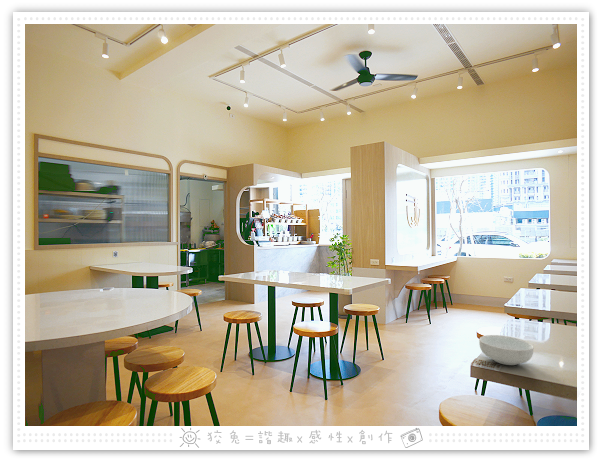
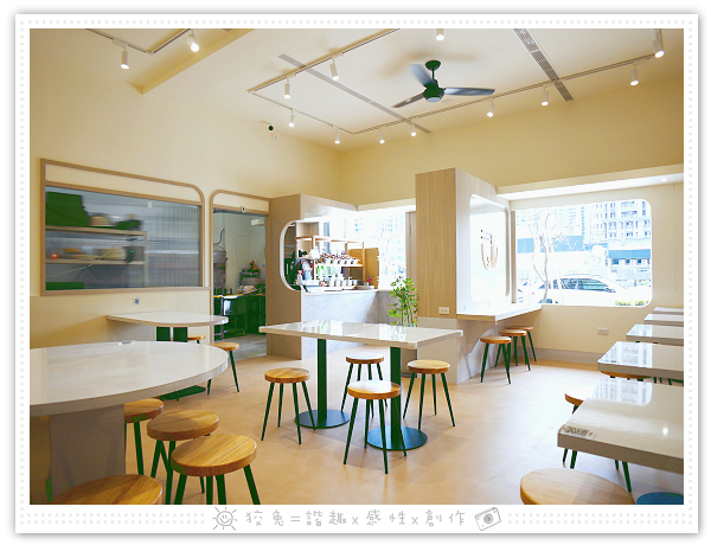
- cereal bowl (505, 351)
